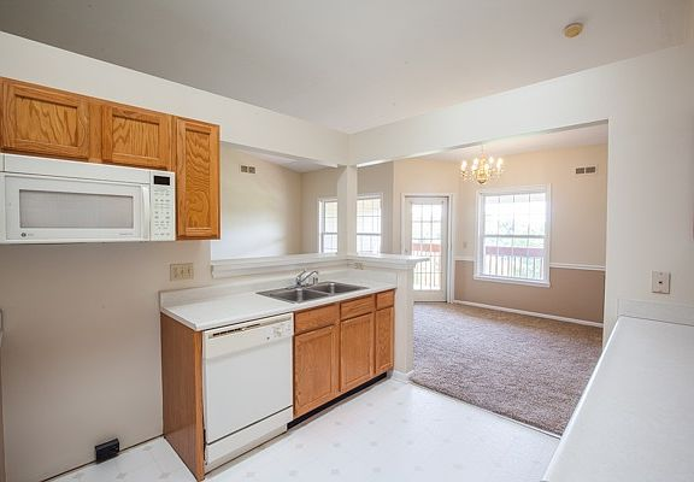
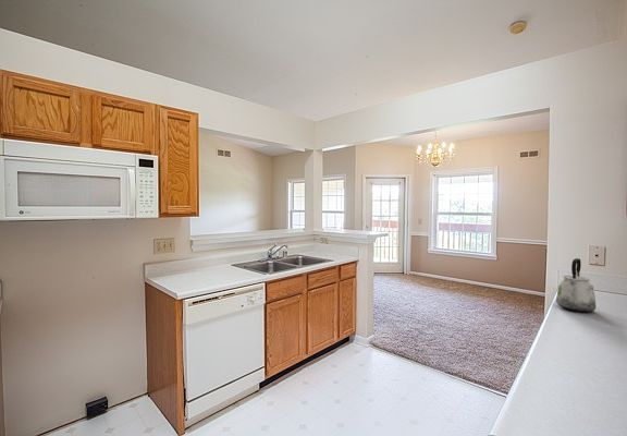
+ kettle (577, 282)
